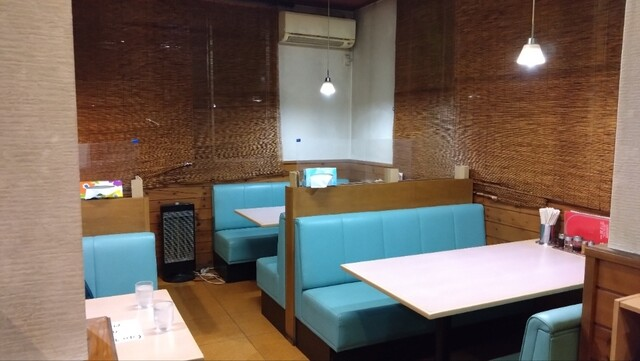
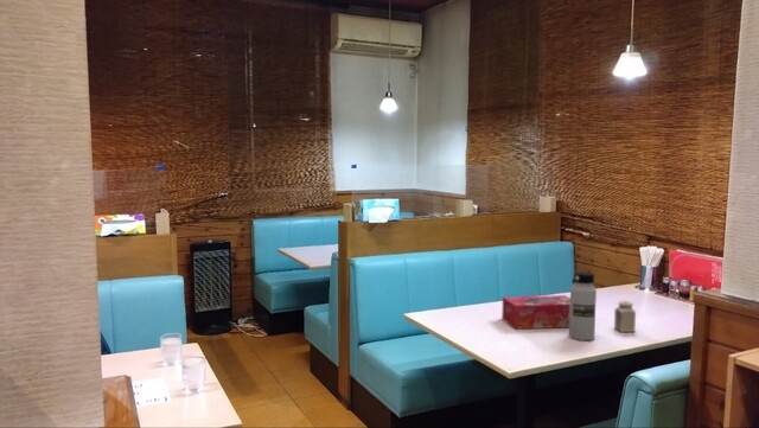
+ salt shaker (625, 315)
+ water bottle (582, 305)
+ tissue box (540, 311)
